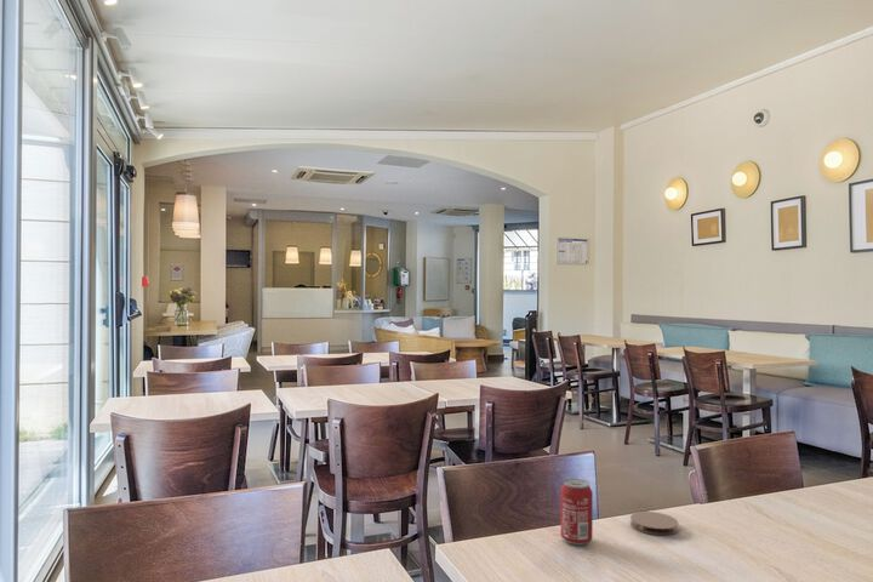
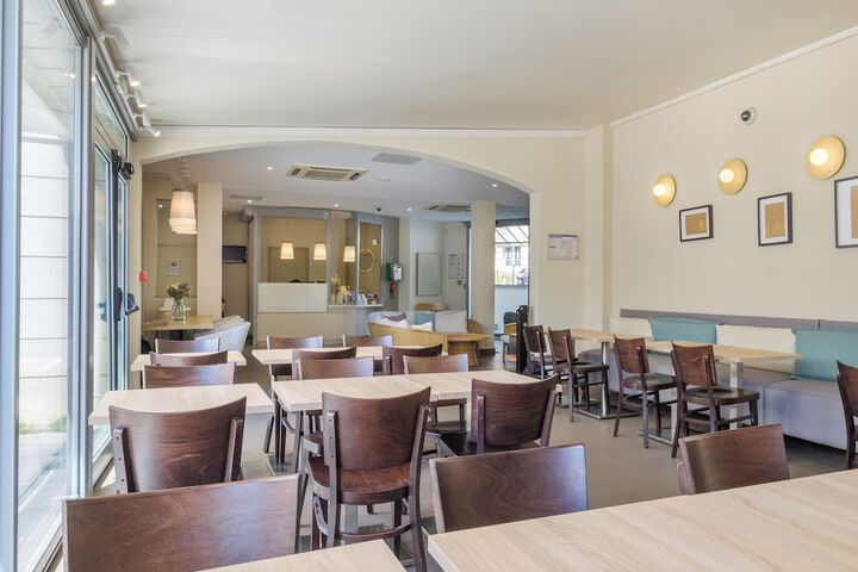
- beverage can (576, 510)
- coaster (654, 523)
